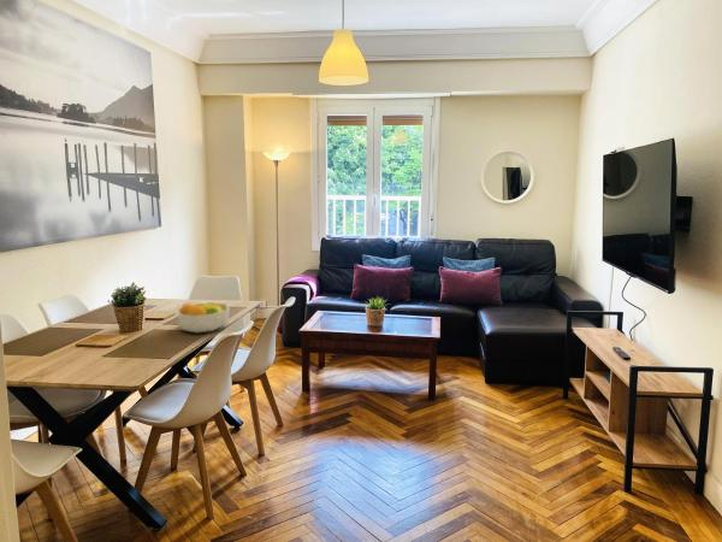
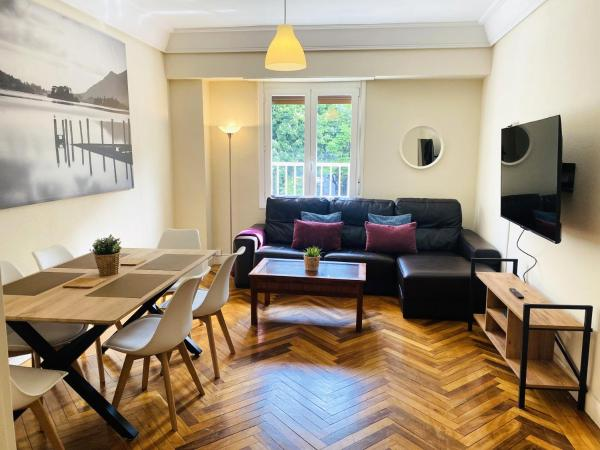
- fruit bowl (203, 313)
